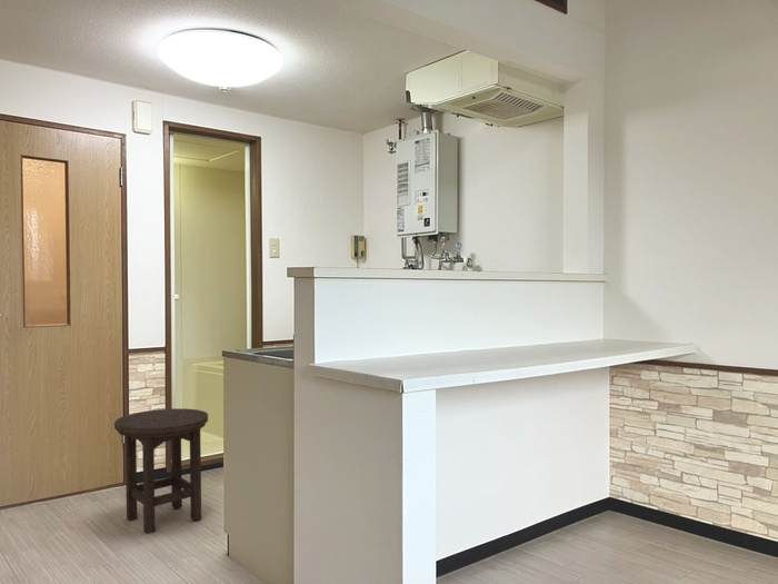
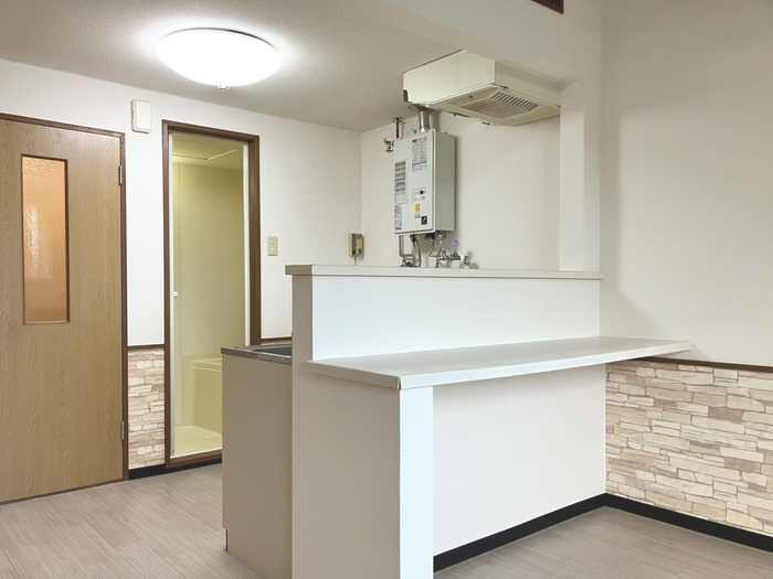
- stool (171, 468)
